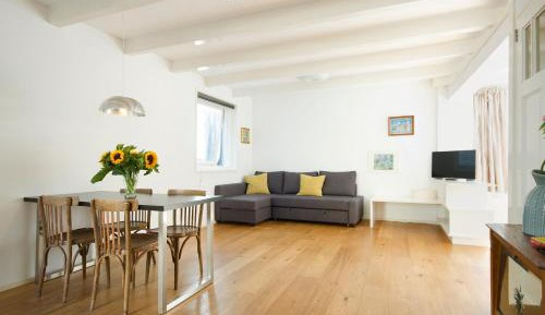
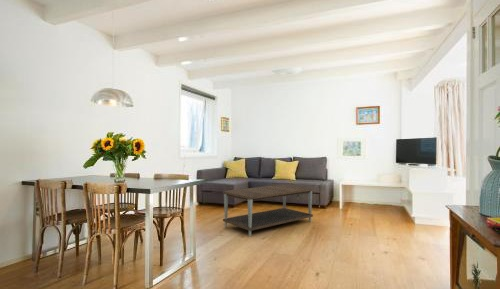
+ coffee table (269, 210)
